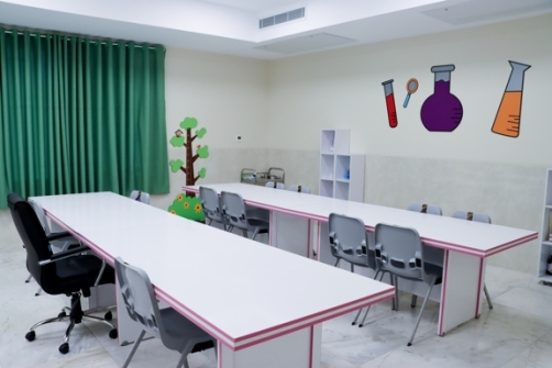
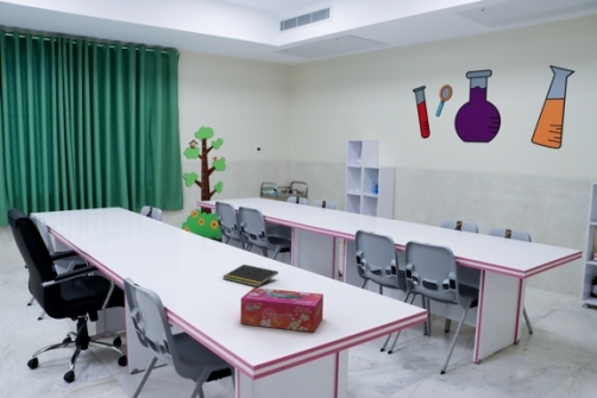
+ notepad (250, 274)
+ tissue box (282, 308)
